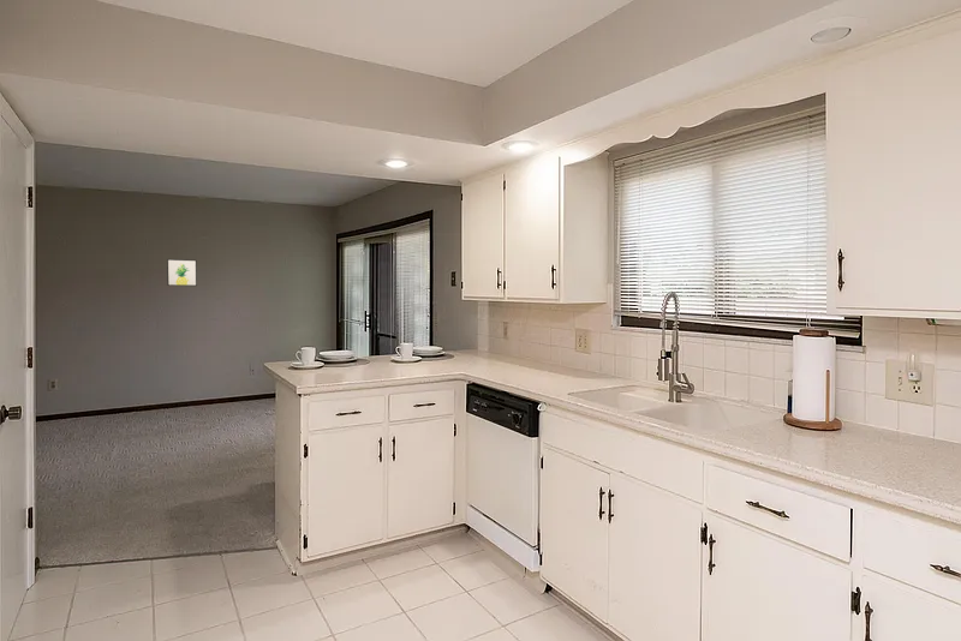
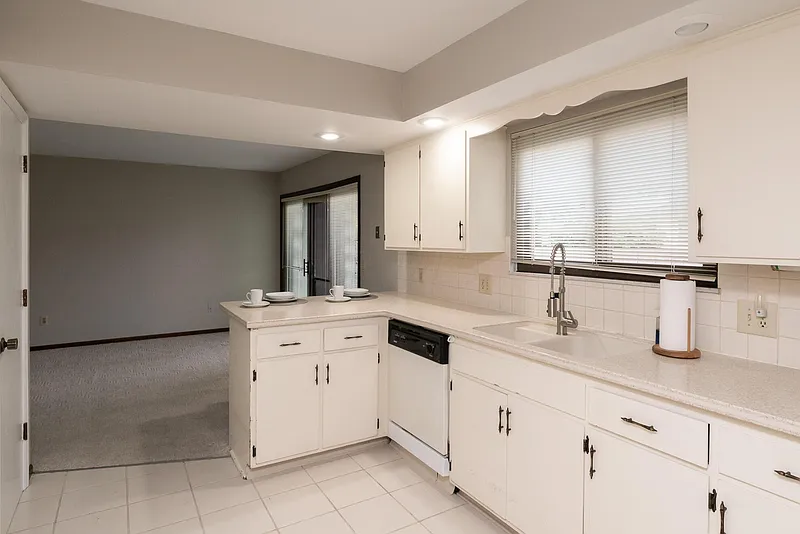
- wall art (181, 272)
